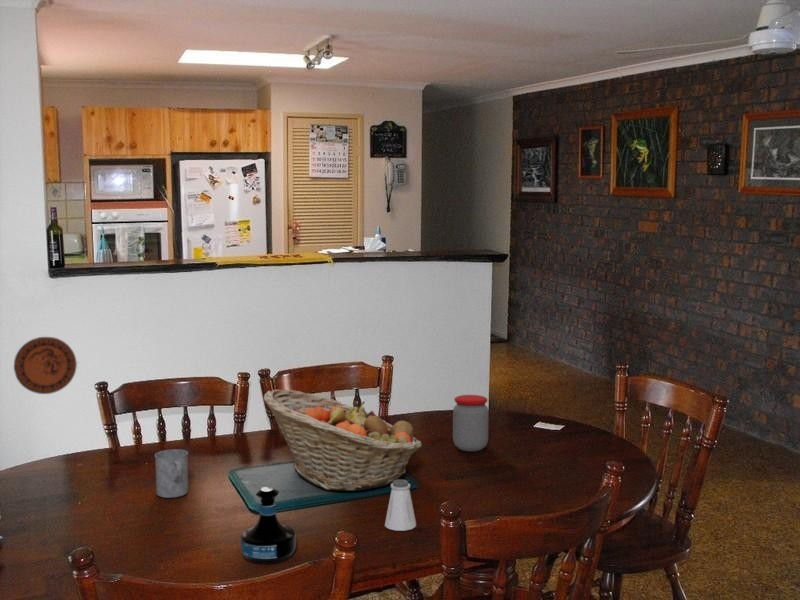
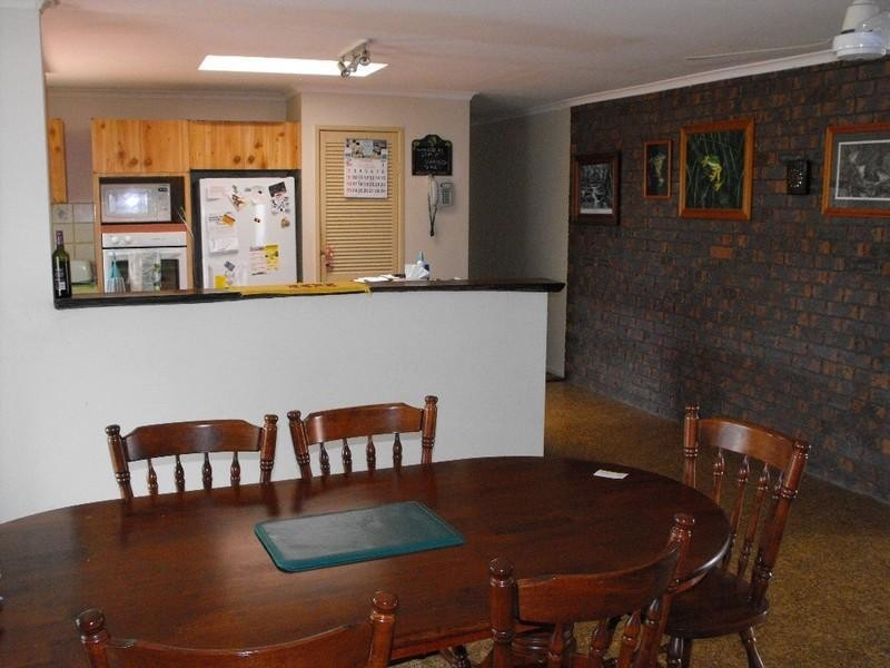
- tequila bottle (267, 521)
- jar (470, 422)
- fruit basket (341, 432)
- decorative plate (45, 365)
- saltshaker (400, 503)
- mug (173, 475)
